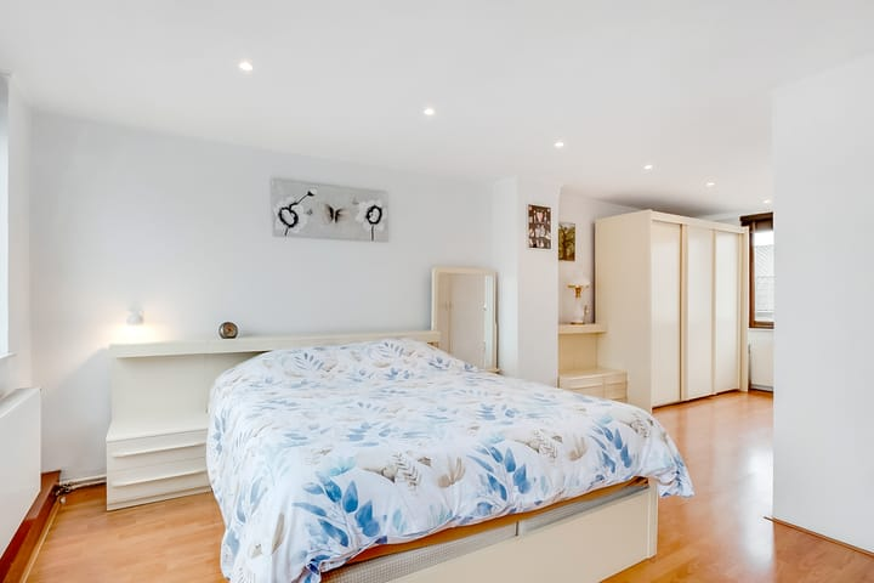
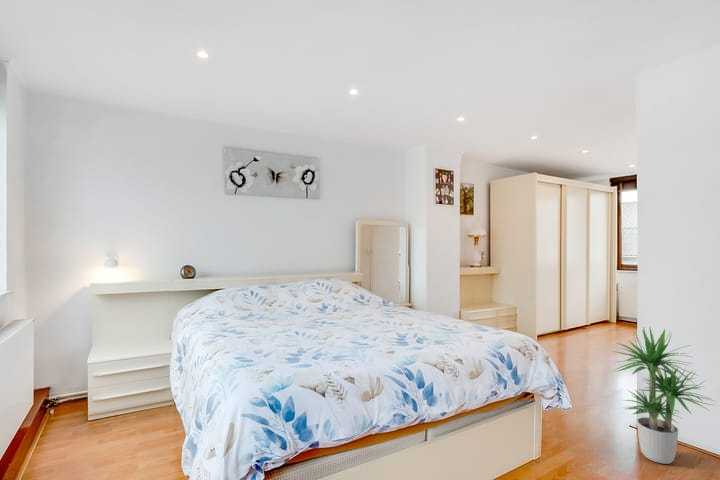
+ potted plant (659, 391)
